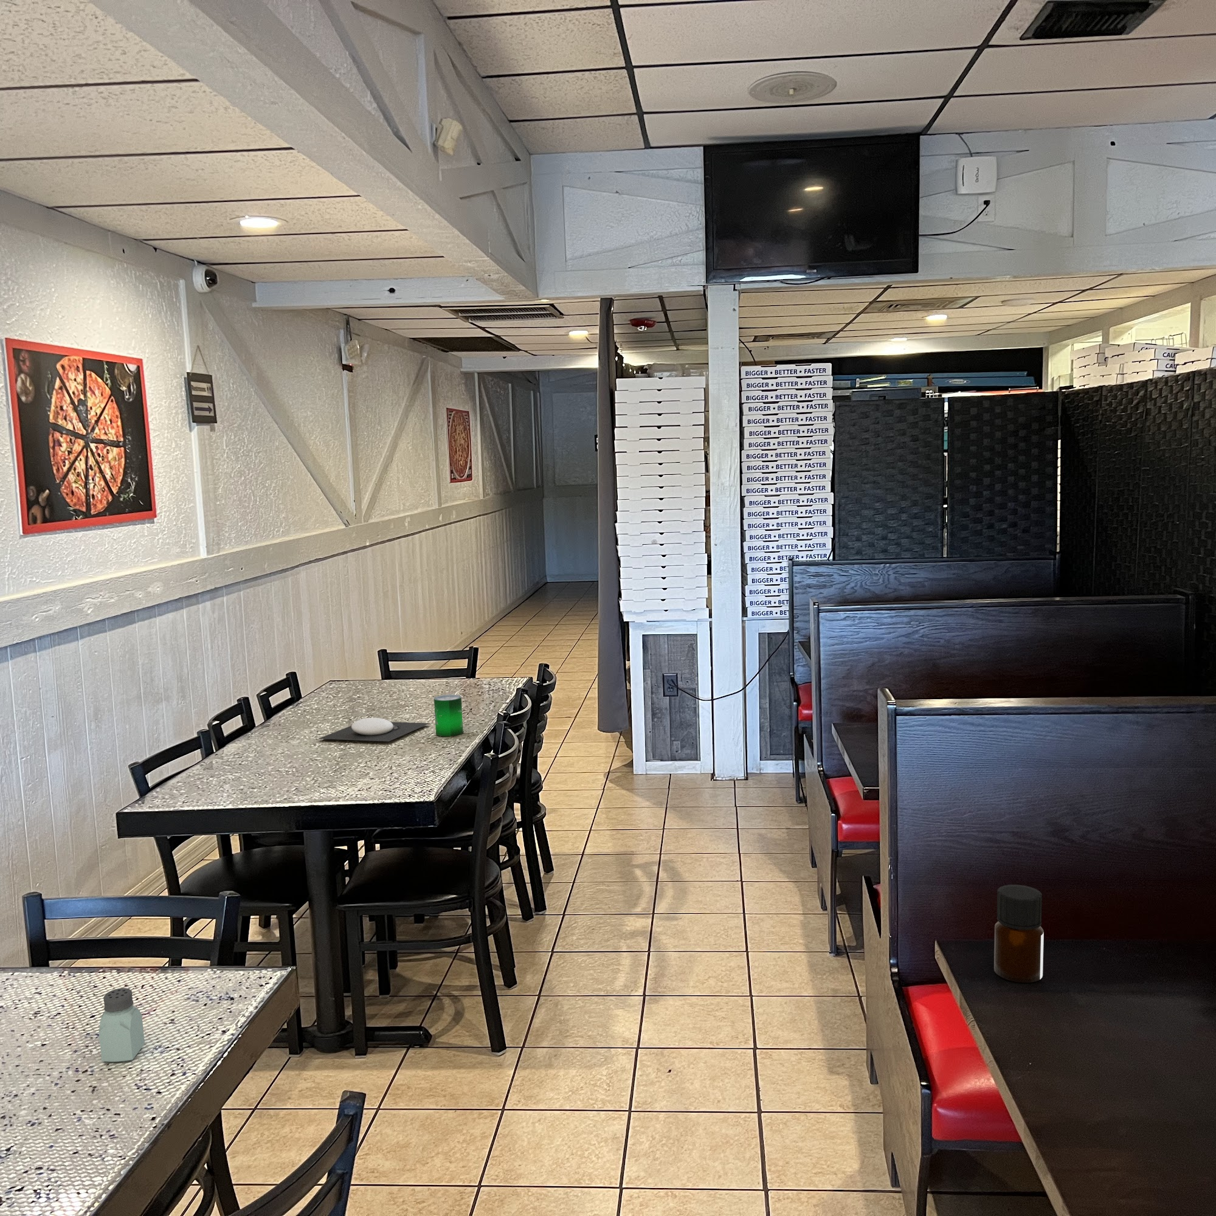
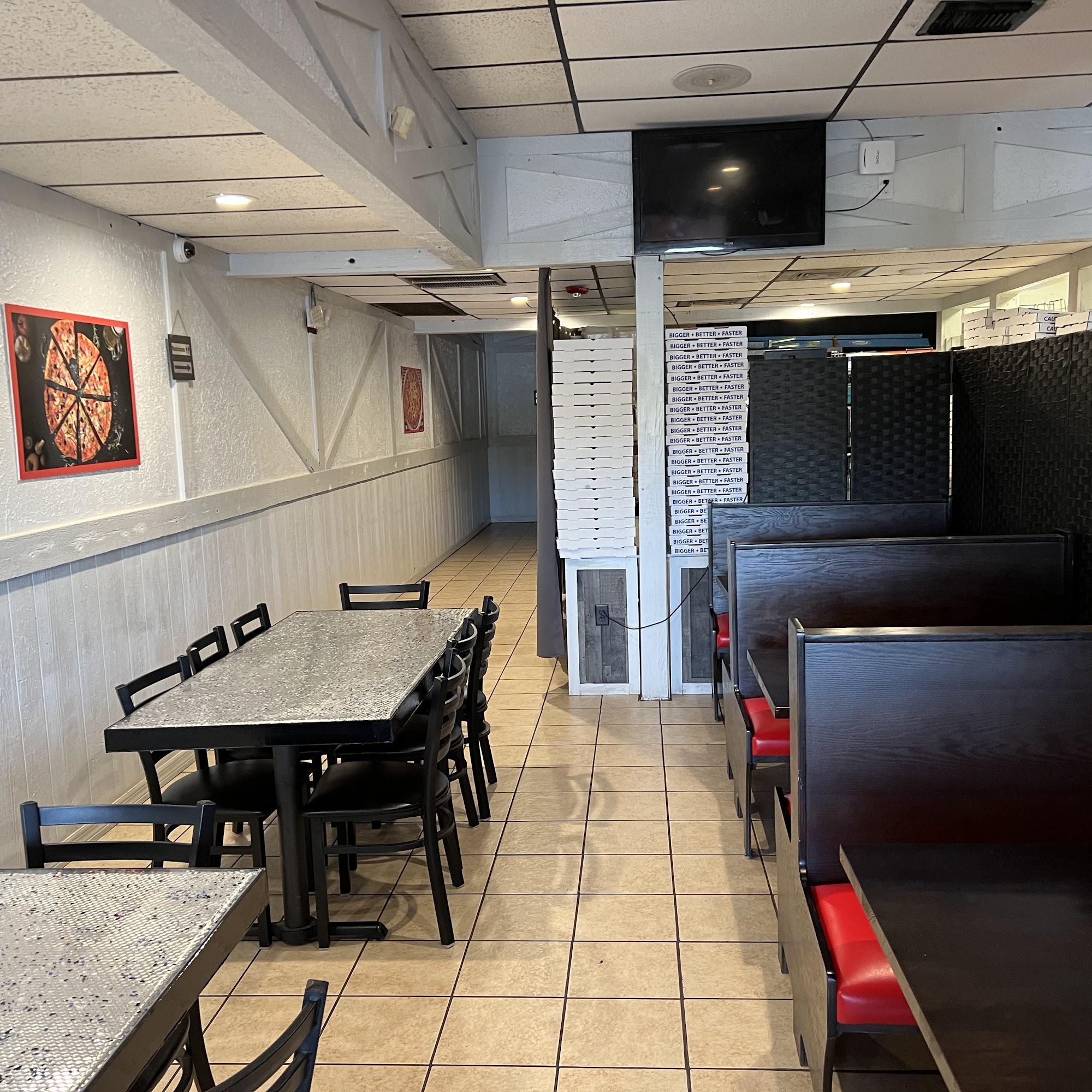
- saltshaker (120, 1023)
- bottle (1019, 932)
- beverage can (448, 715)
- plate (374, 726)
